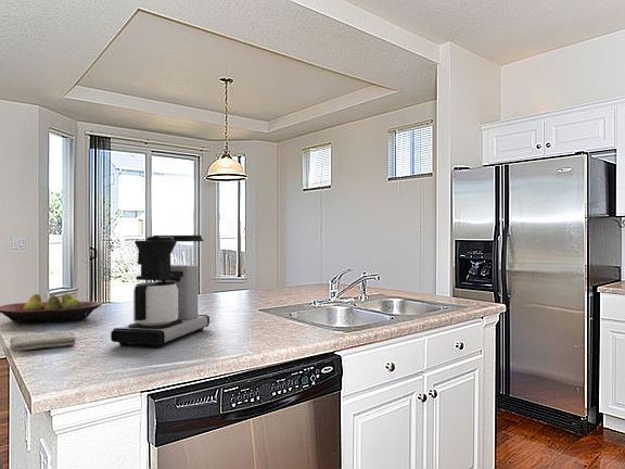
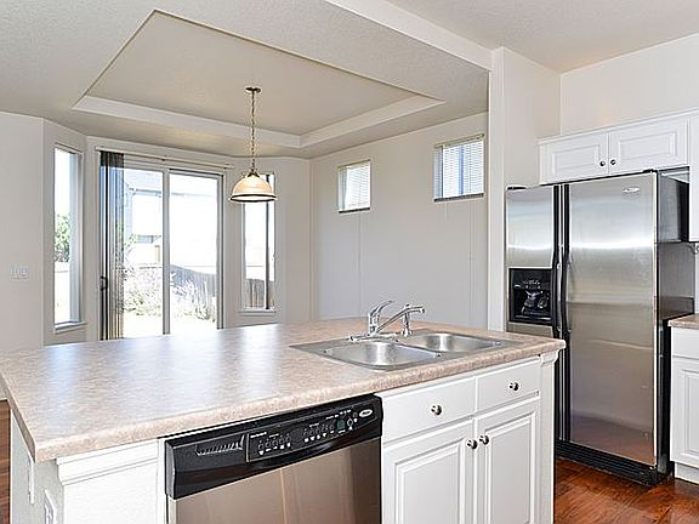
- coffee maker (164, 286)
- fruit bowl (50, 306)
- washcloth (43, 340)
